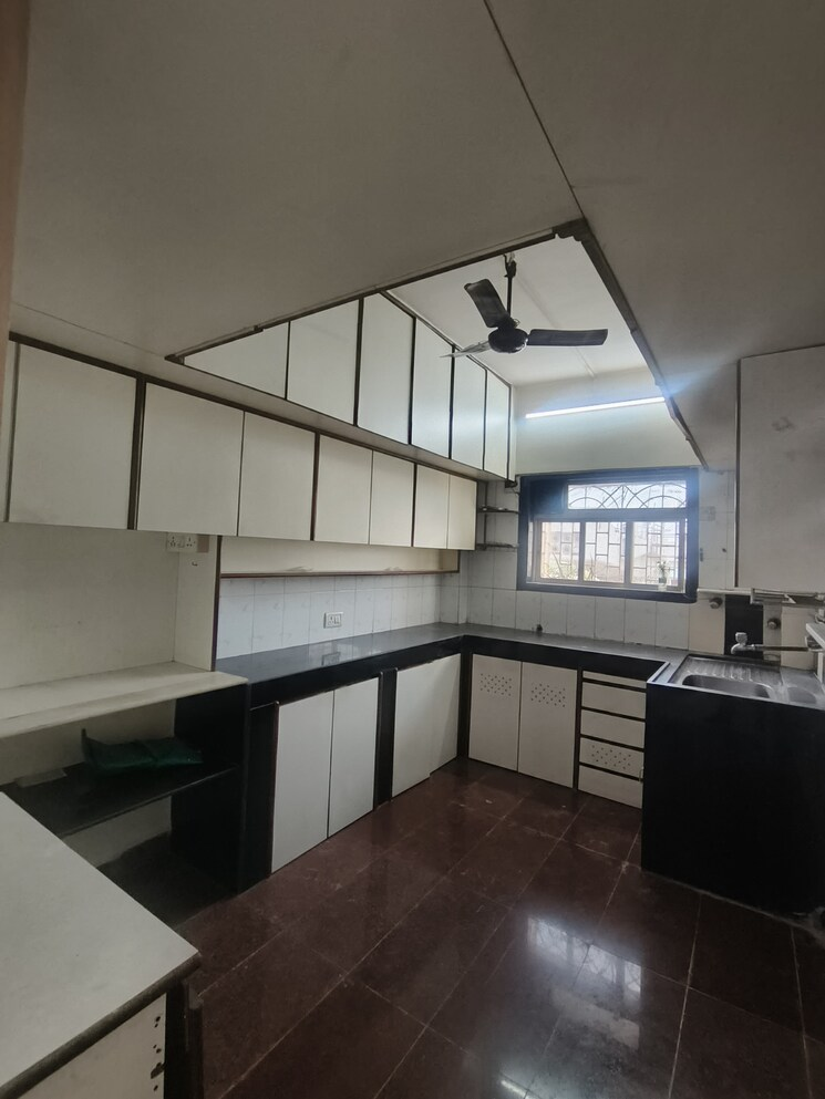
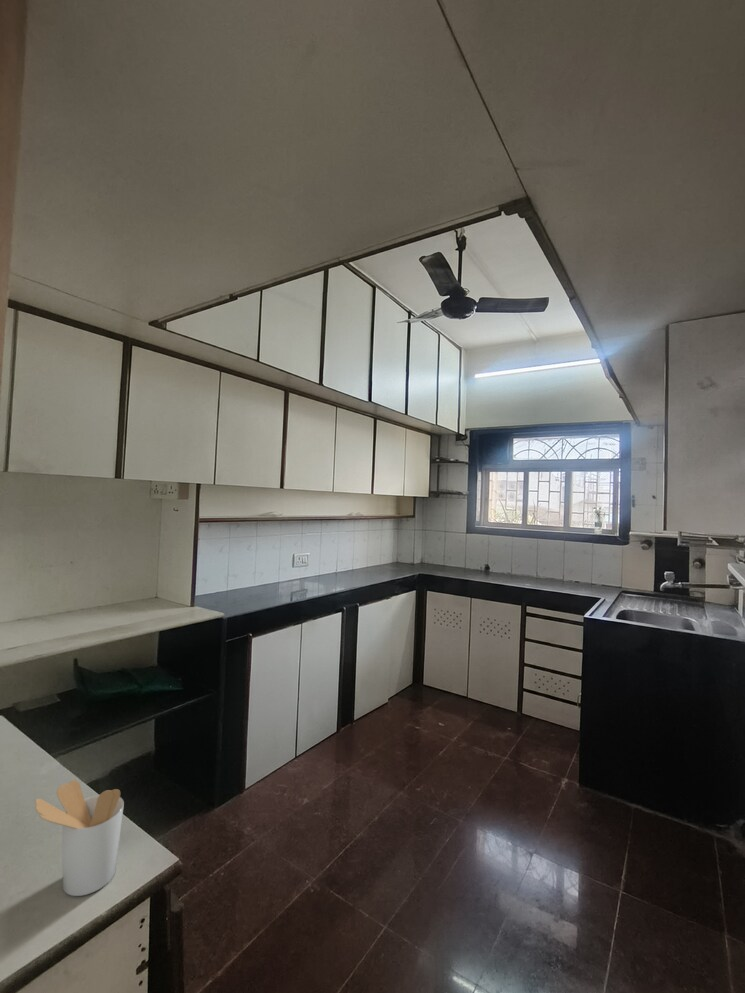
+ utensil holder (77, 835)
